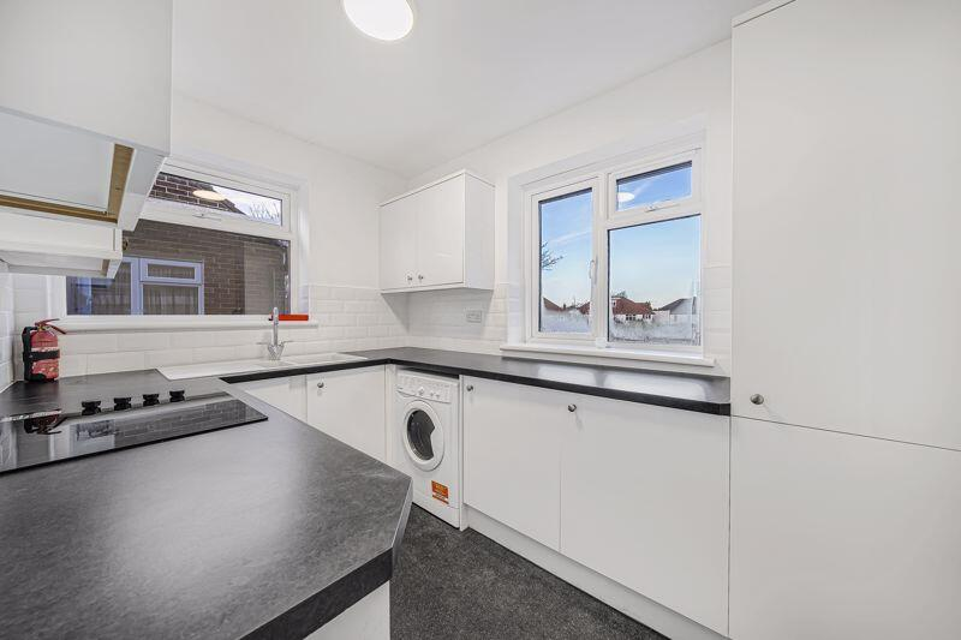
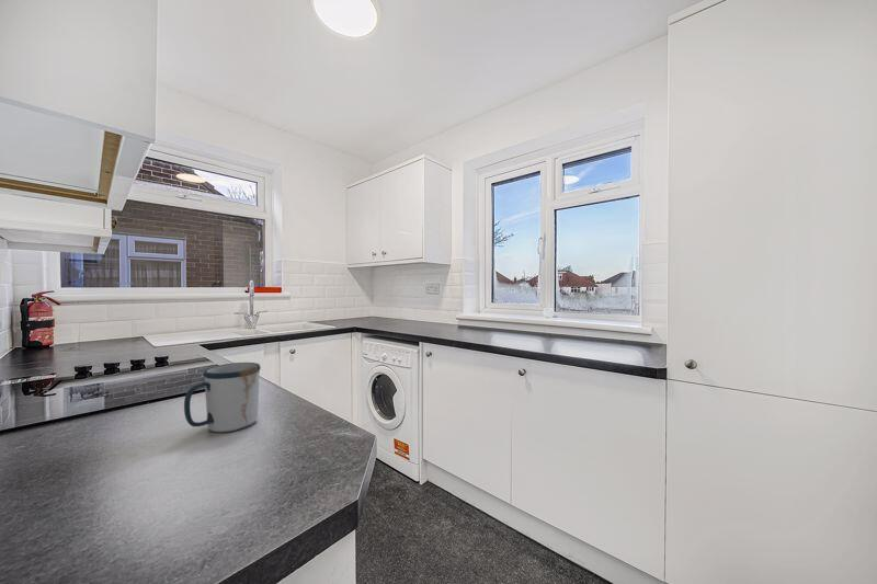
+ mug (227, 397)
